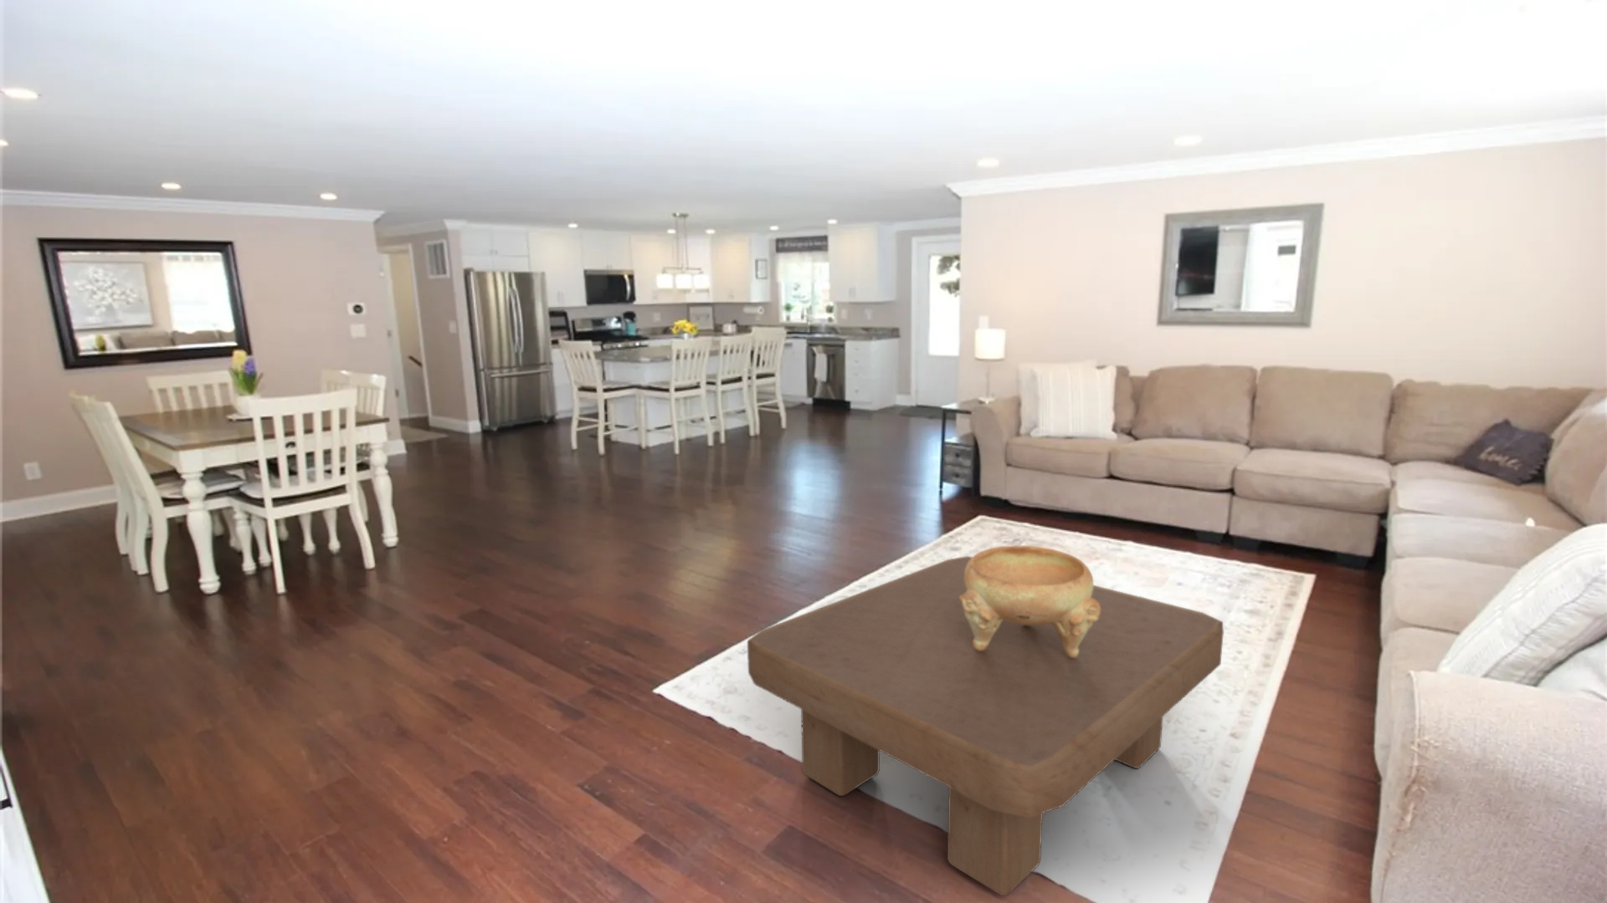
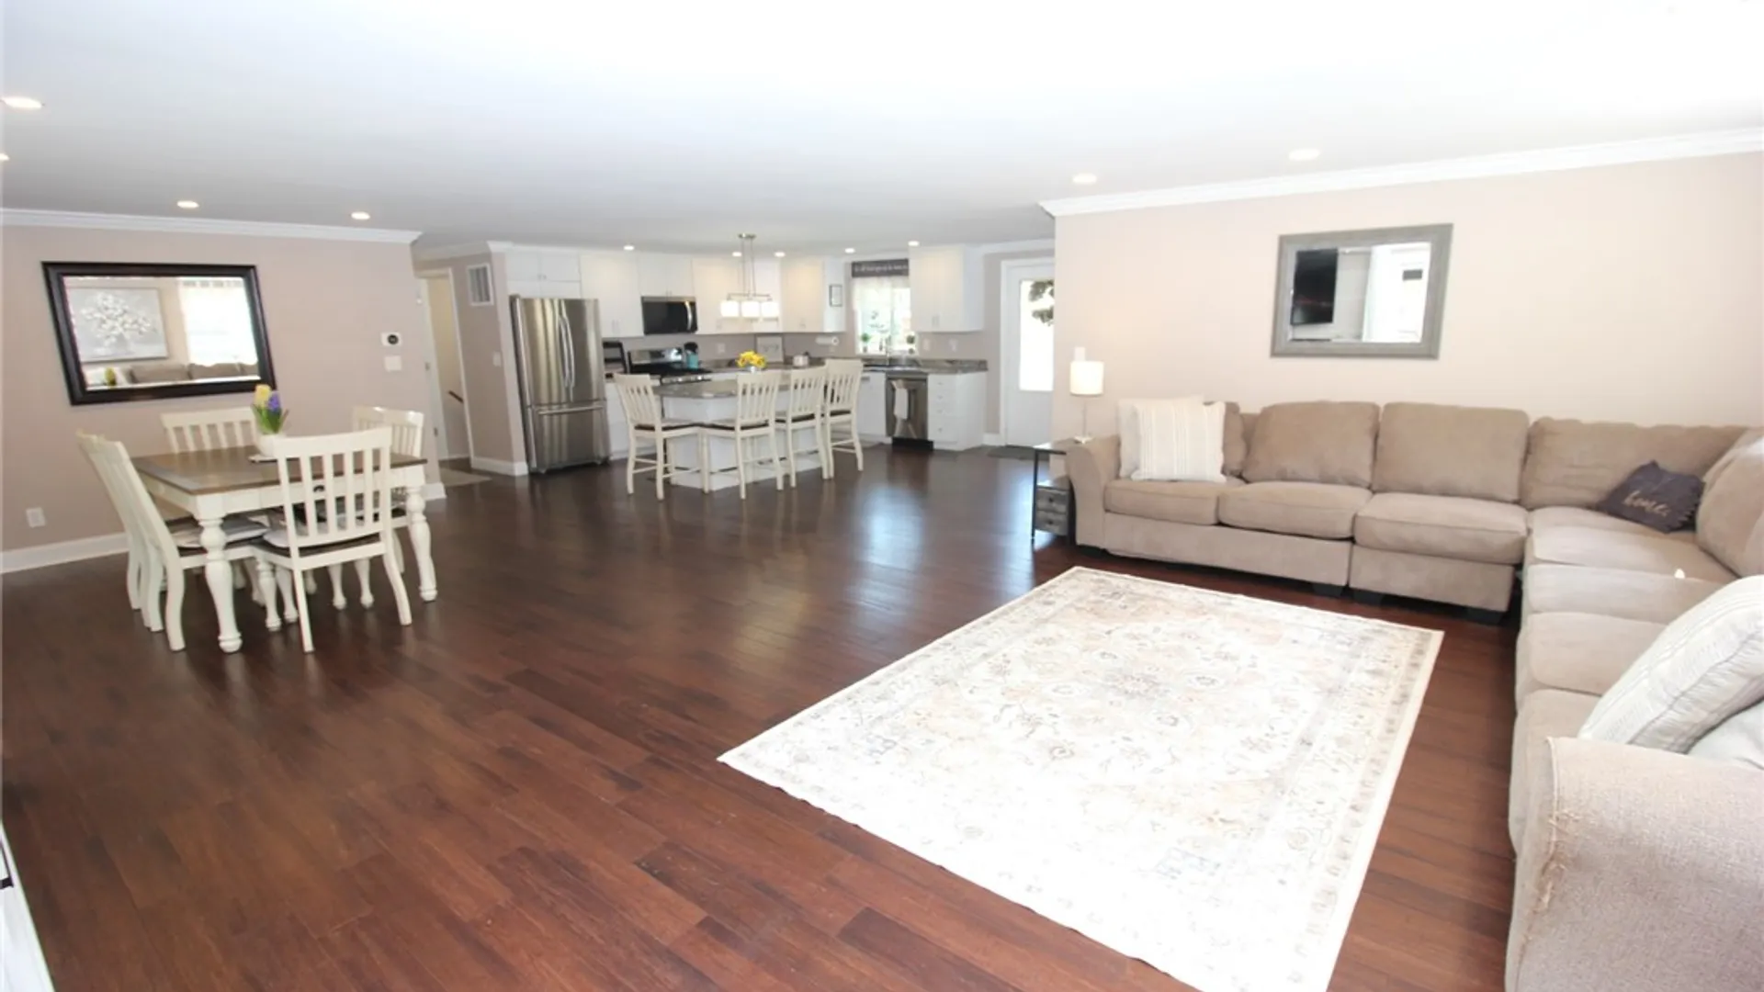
- coffee table (987, 696)
- decorative bowl (1020, 601)
